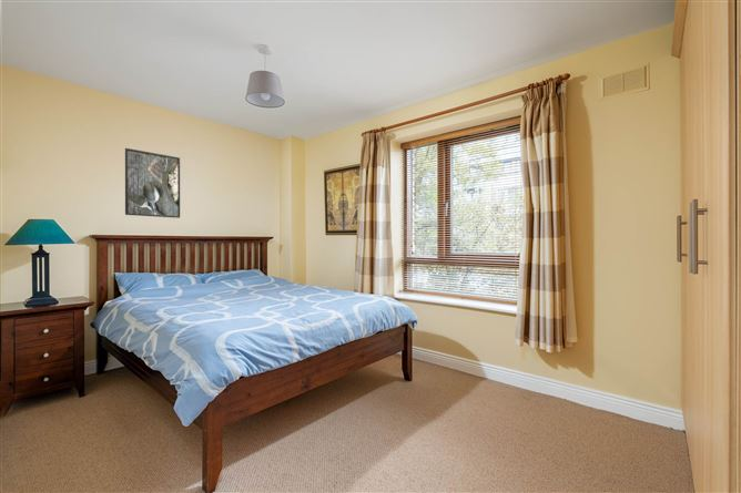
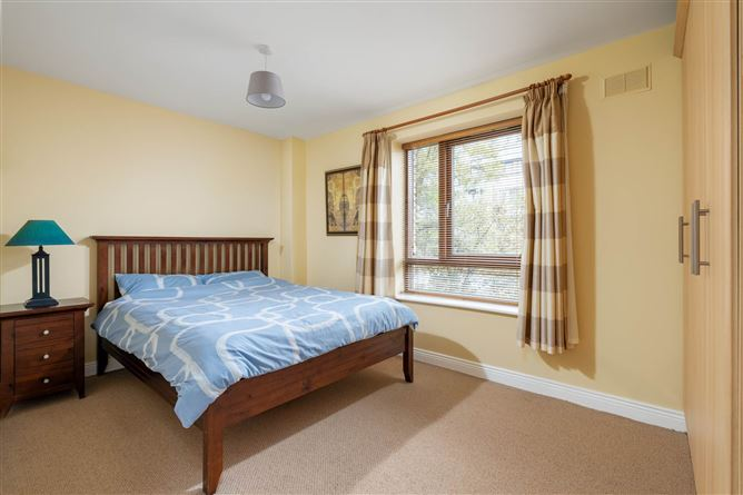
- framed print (153, 184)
